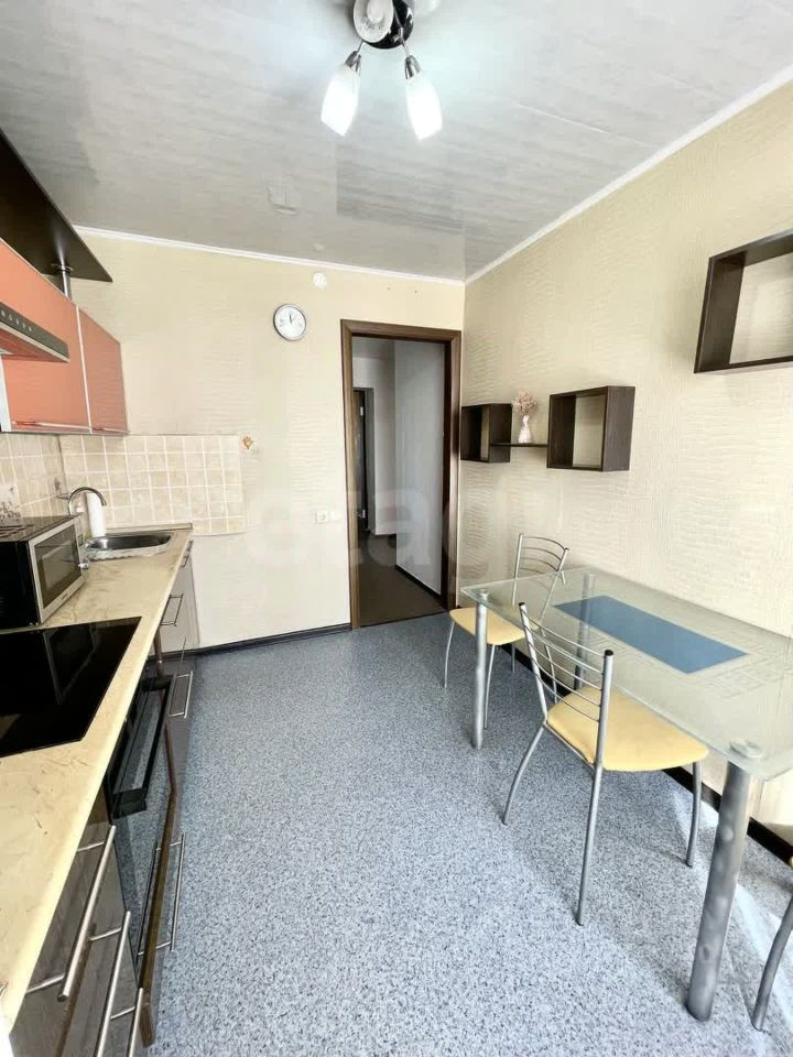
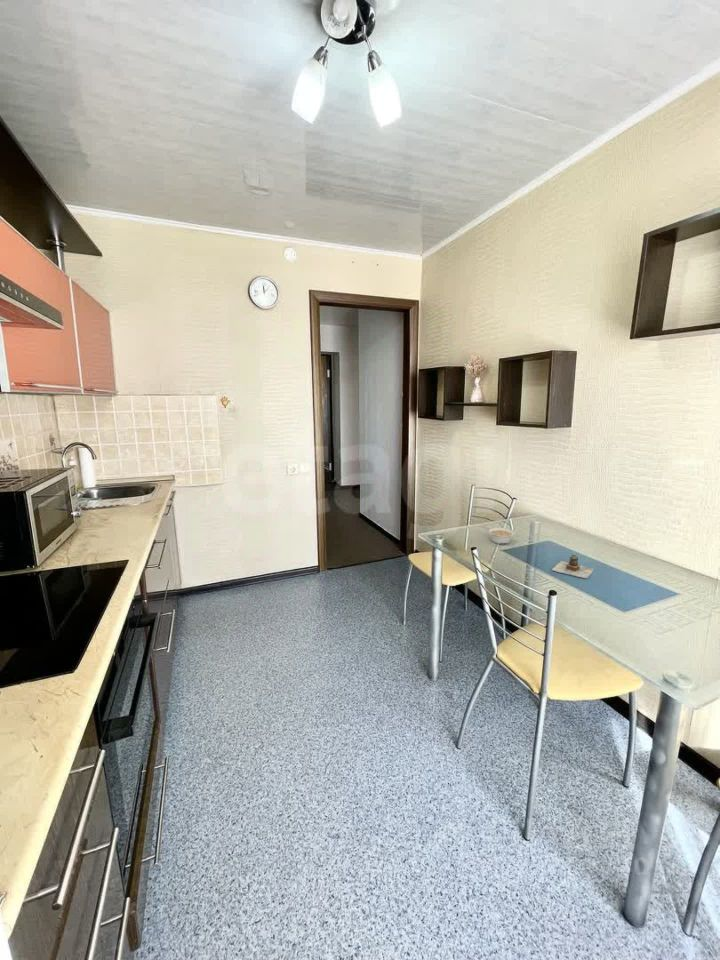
+ legume (501, 535)
+ teapot (573, 561)
